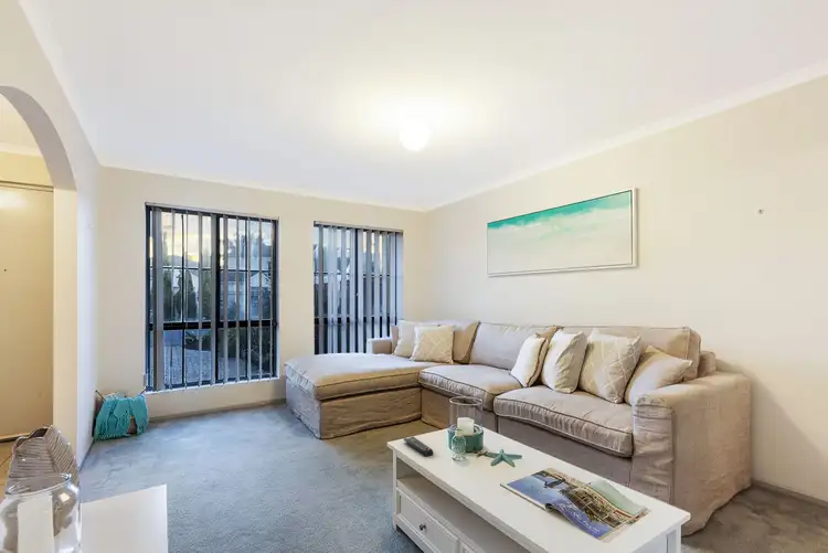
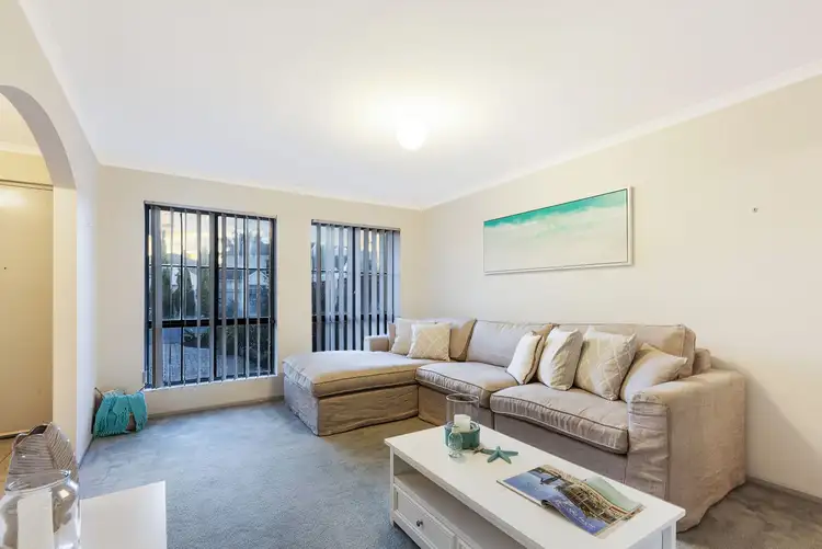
- remote control (417, 445)
